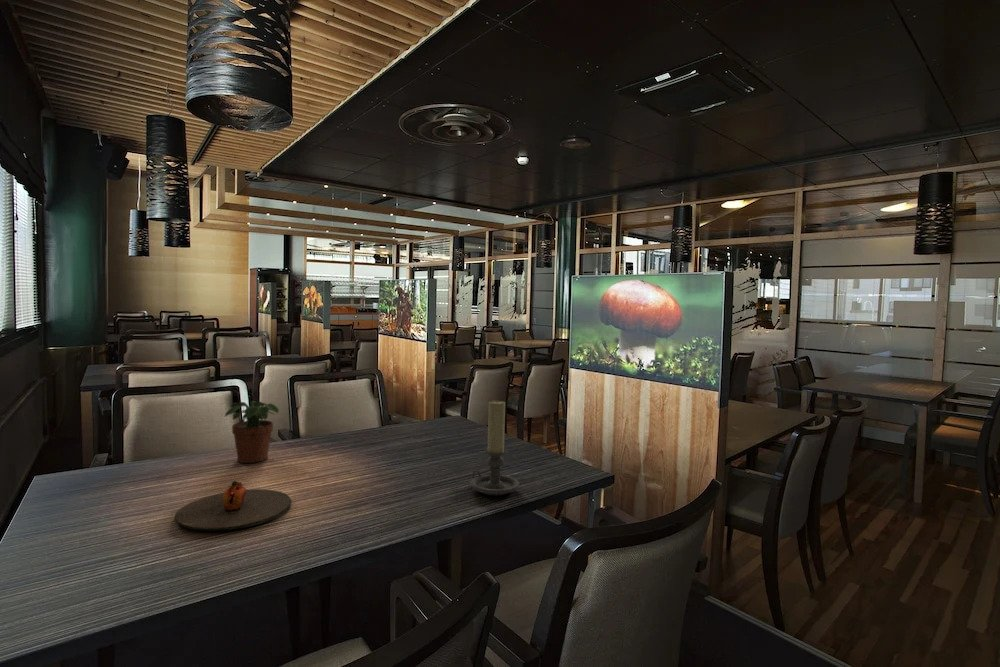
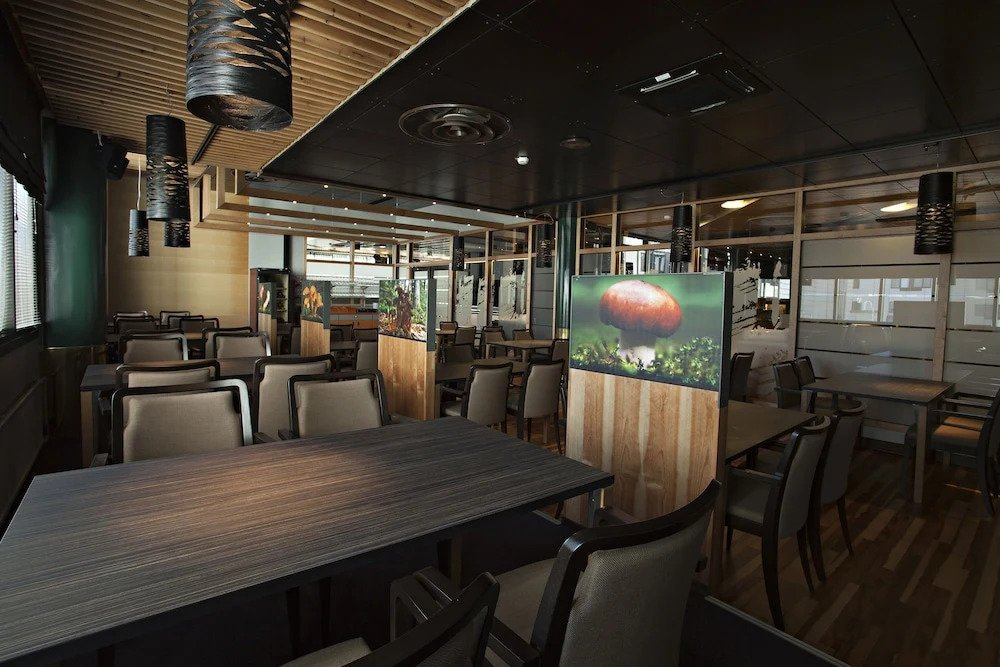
- candle holder (492, 444)
- plate (235, 495)
- potted plant (250, 431)
